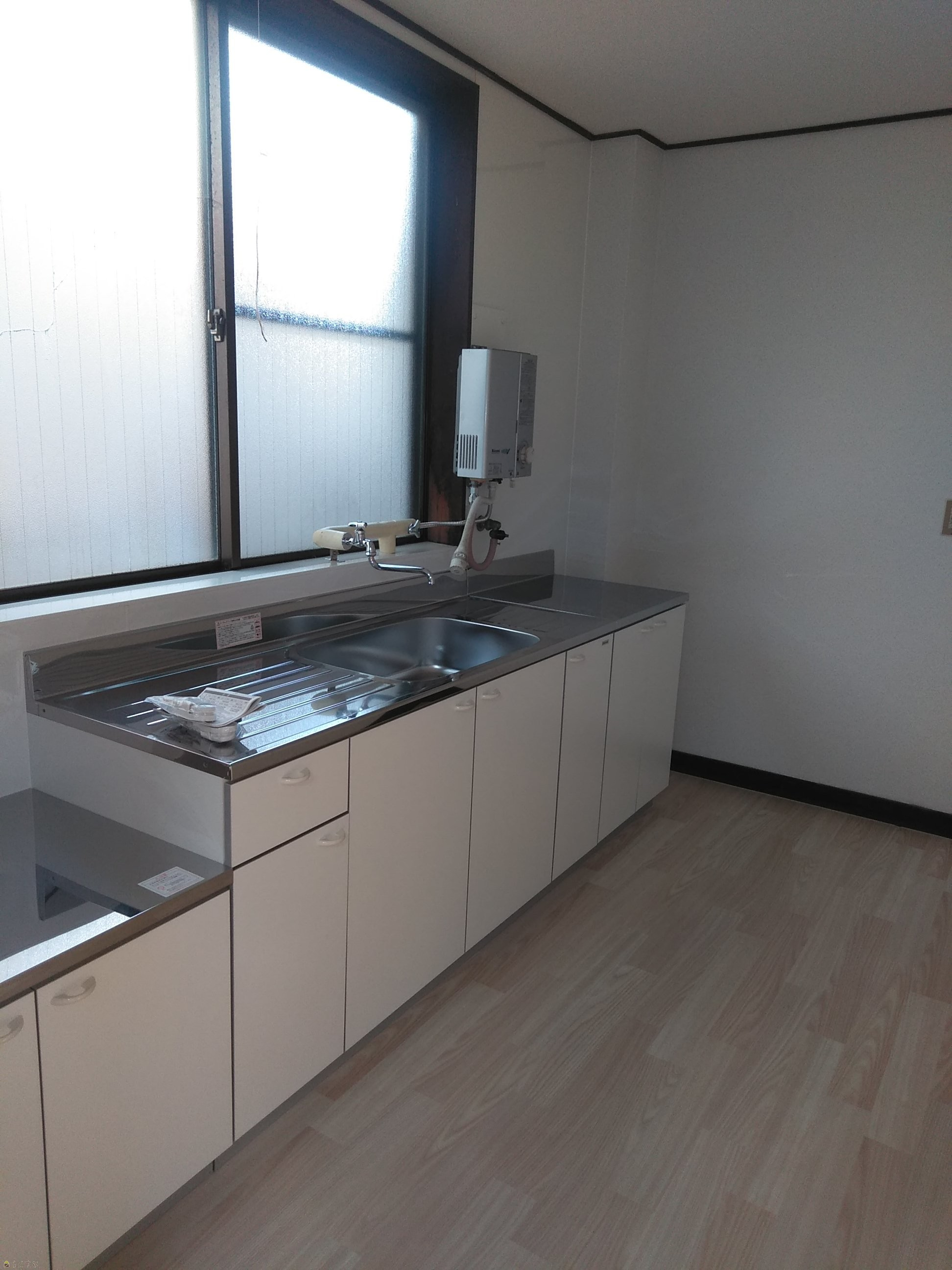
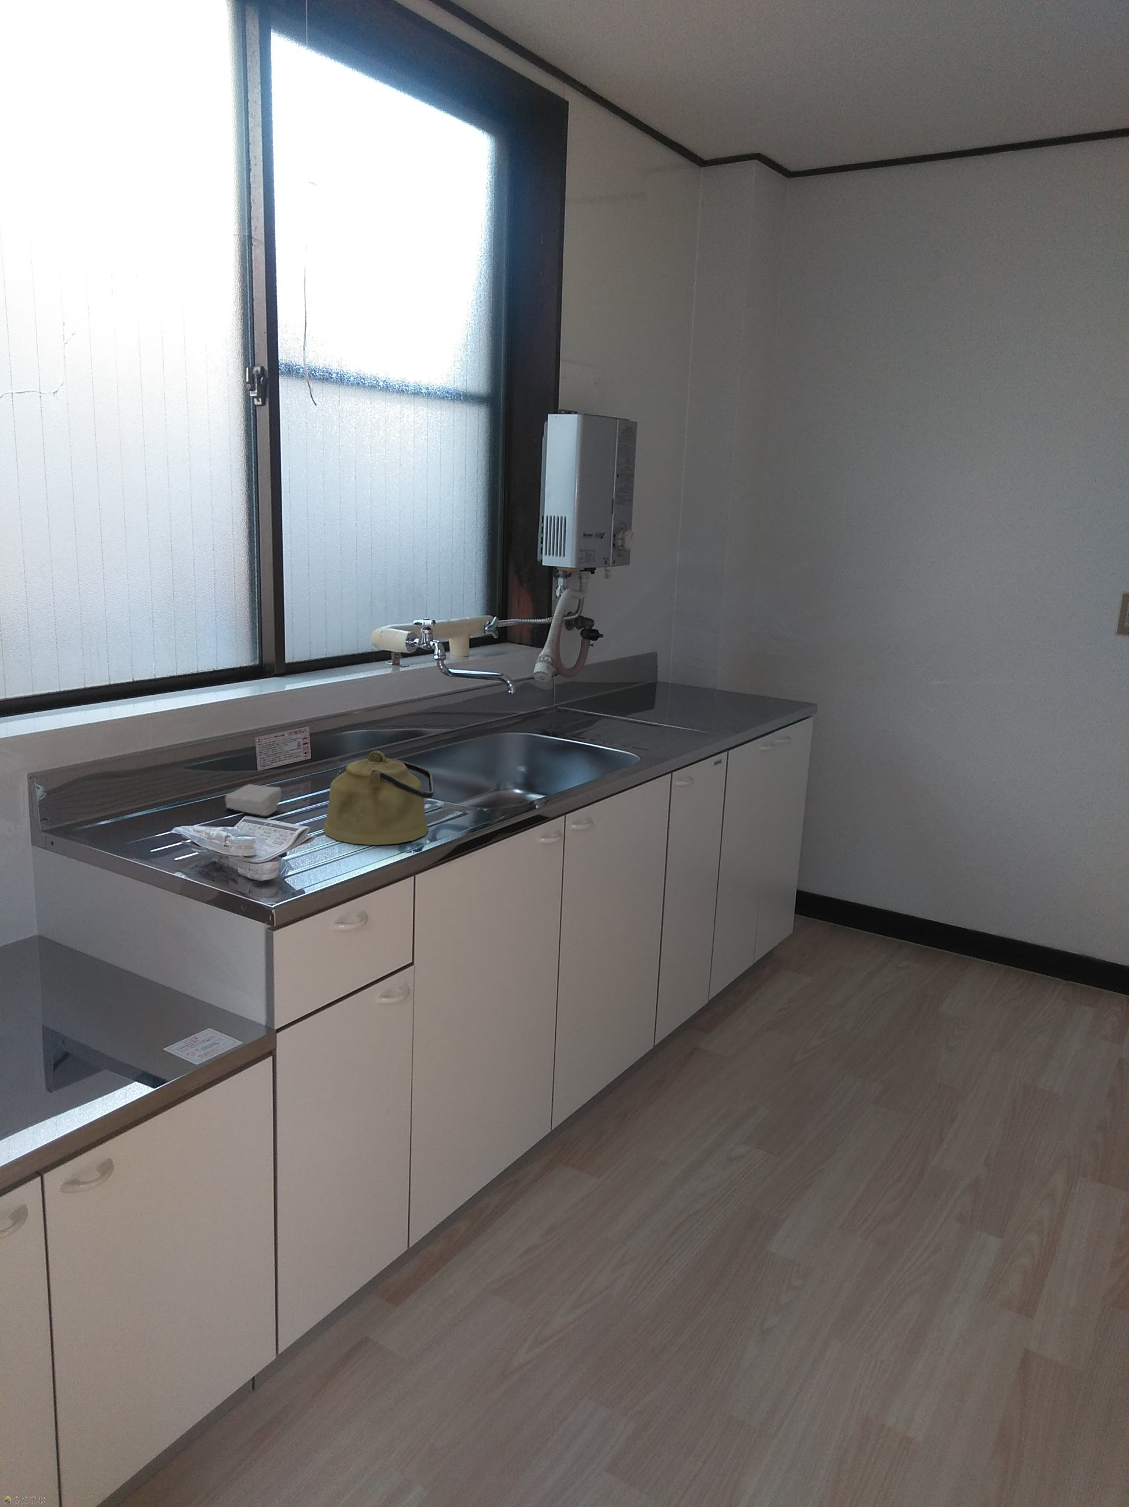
+ kettle (378, 787)
+ soap bar (254, 797)
